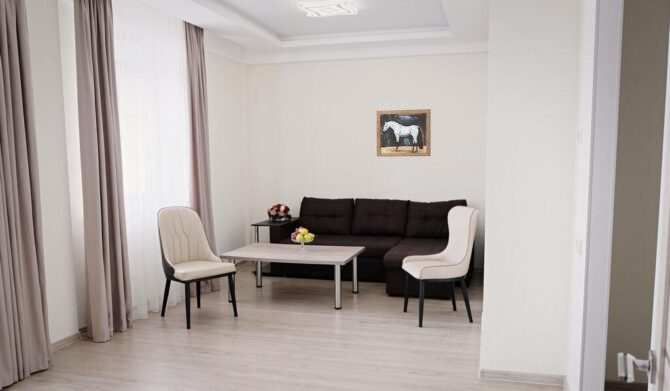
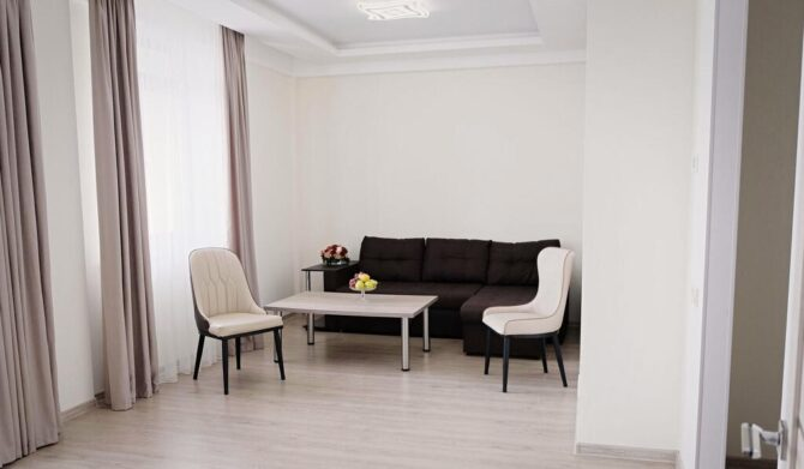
- wall art (403, 133)
